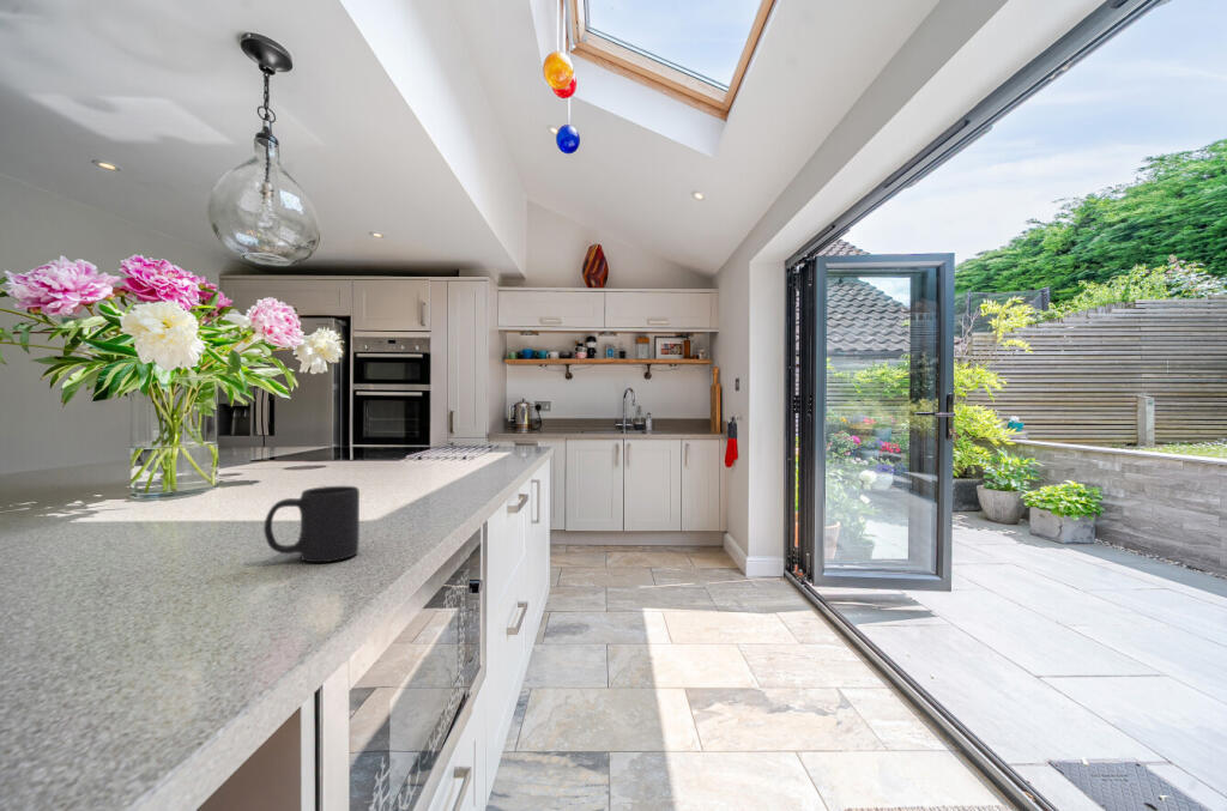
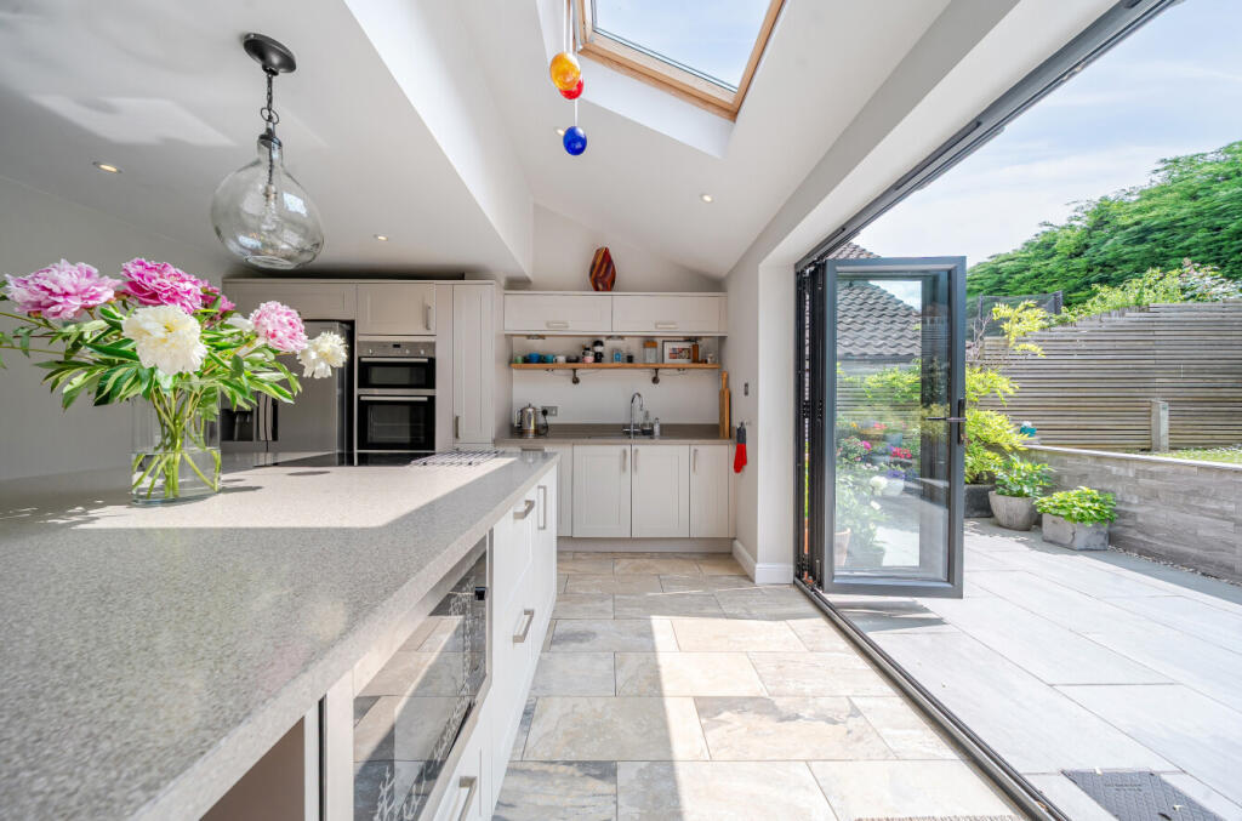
- mug (313, 523)
